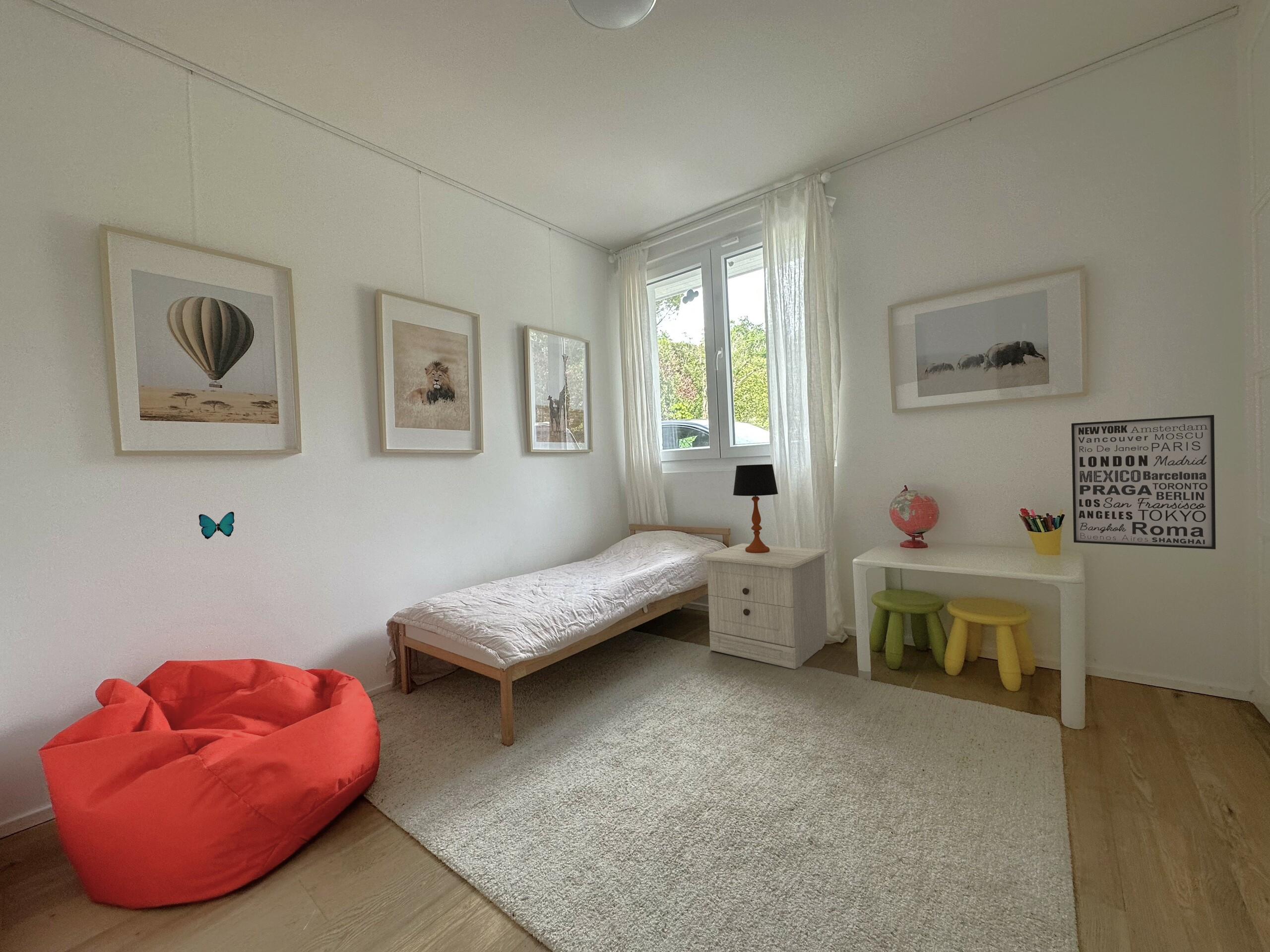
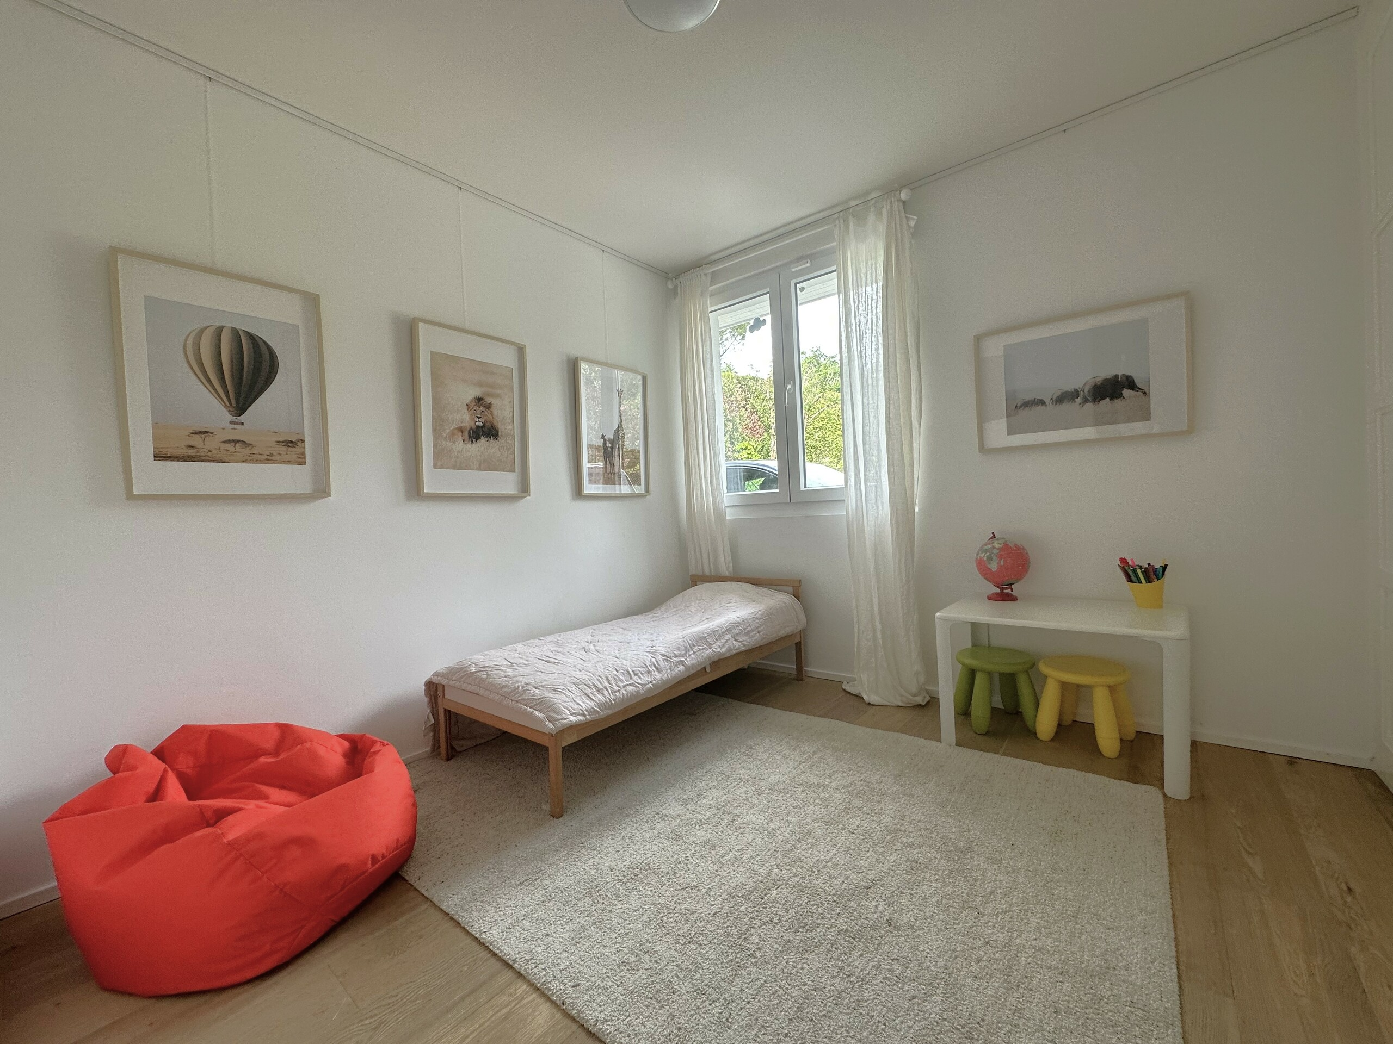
- decorative butterfly (217, 525)
- nightstand (765, 600)
- table lamp (756, 508)
- wall art (1139, 482)
